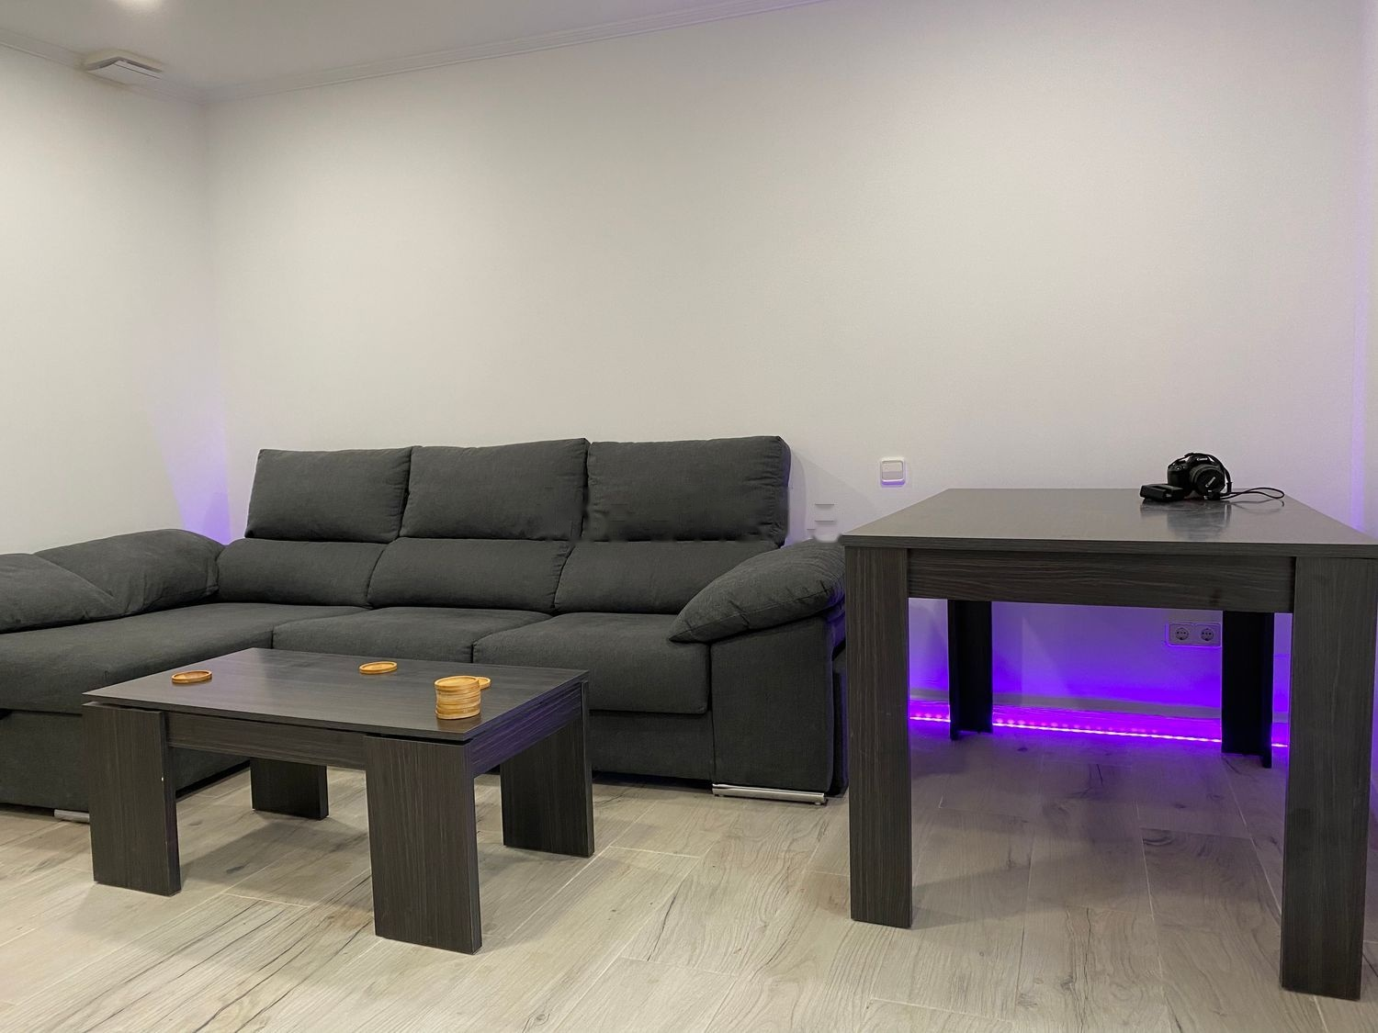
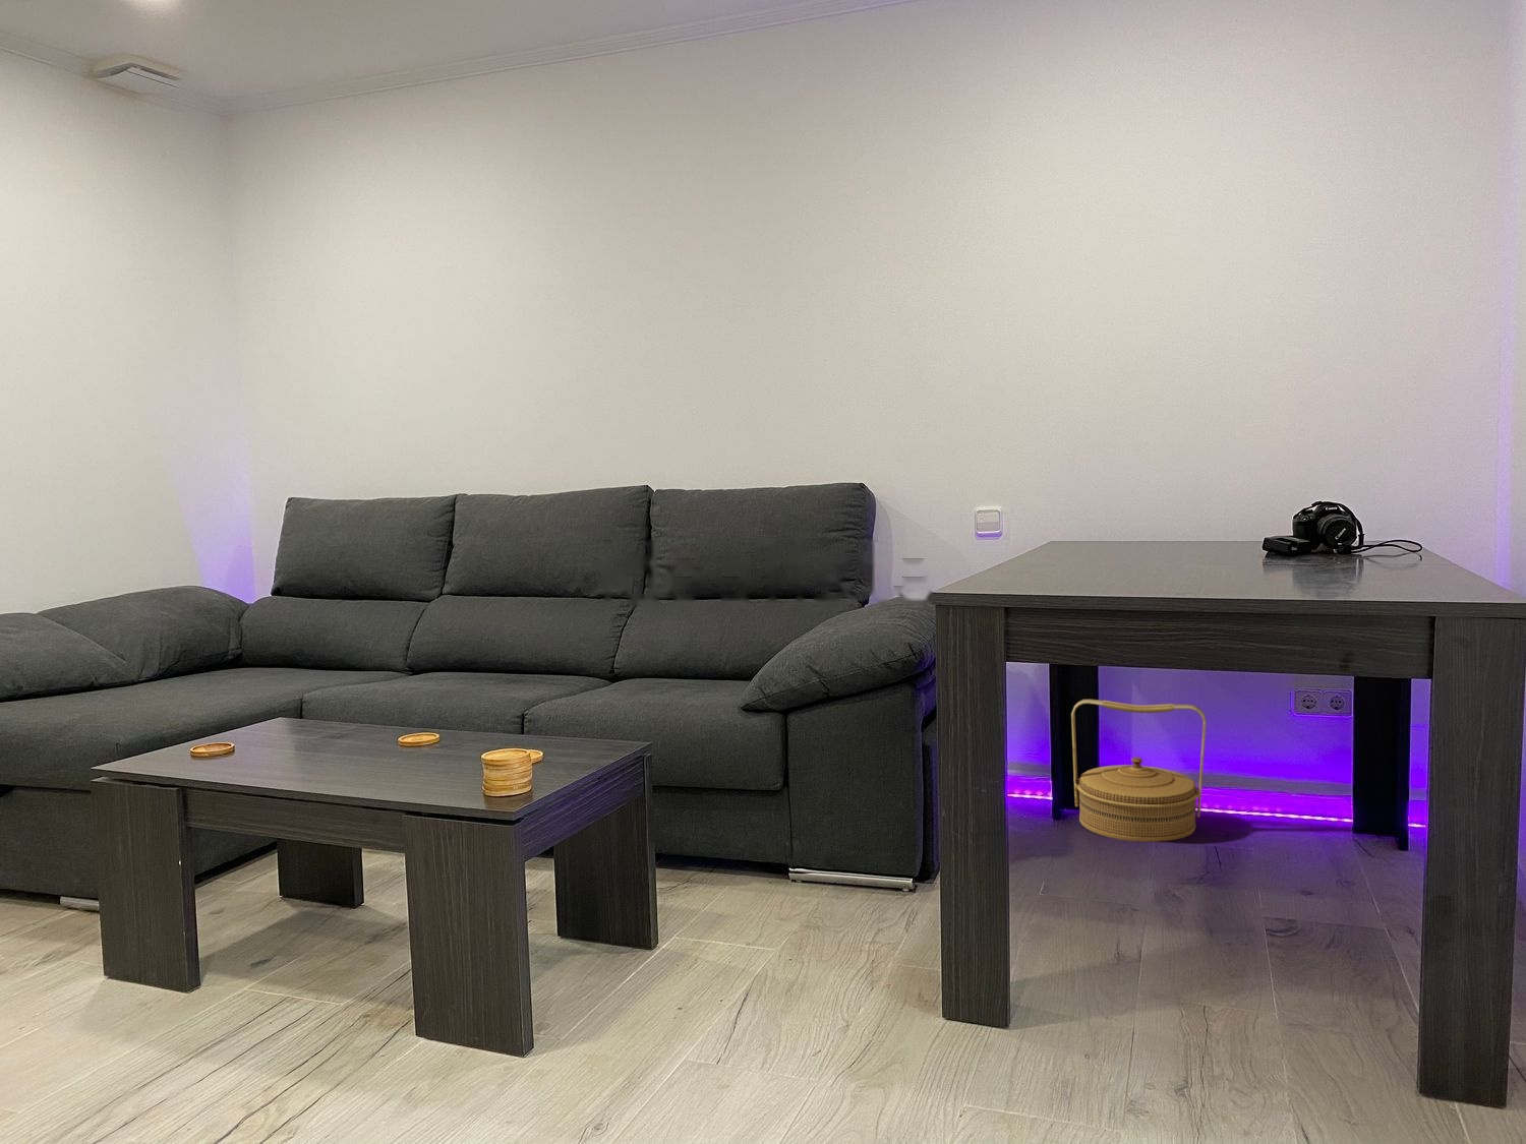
+ basket (1137, 763)
